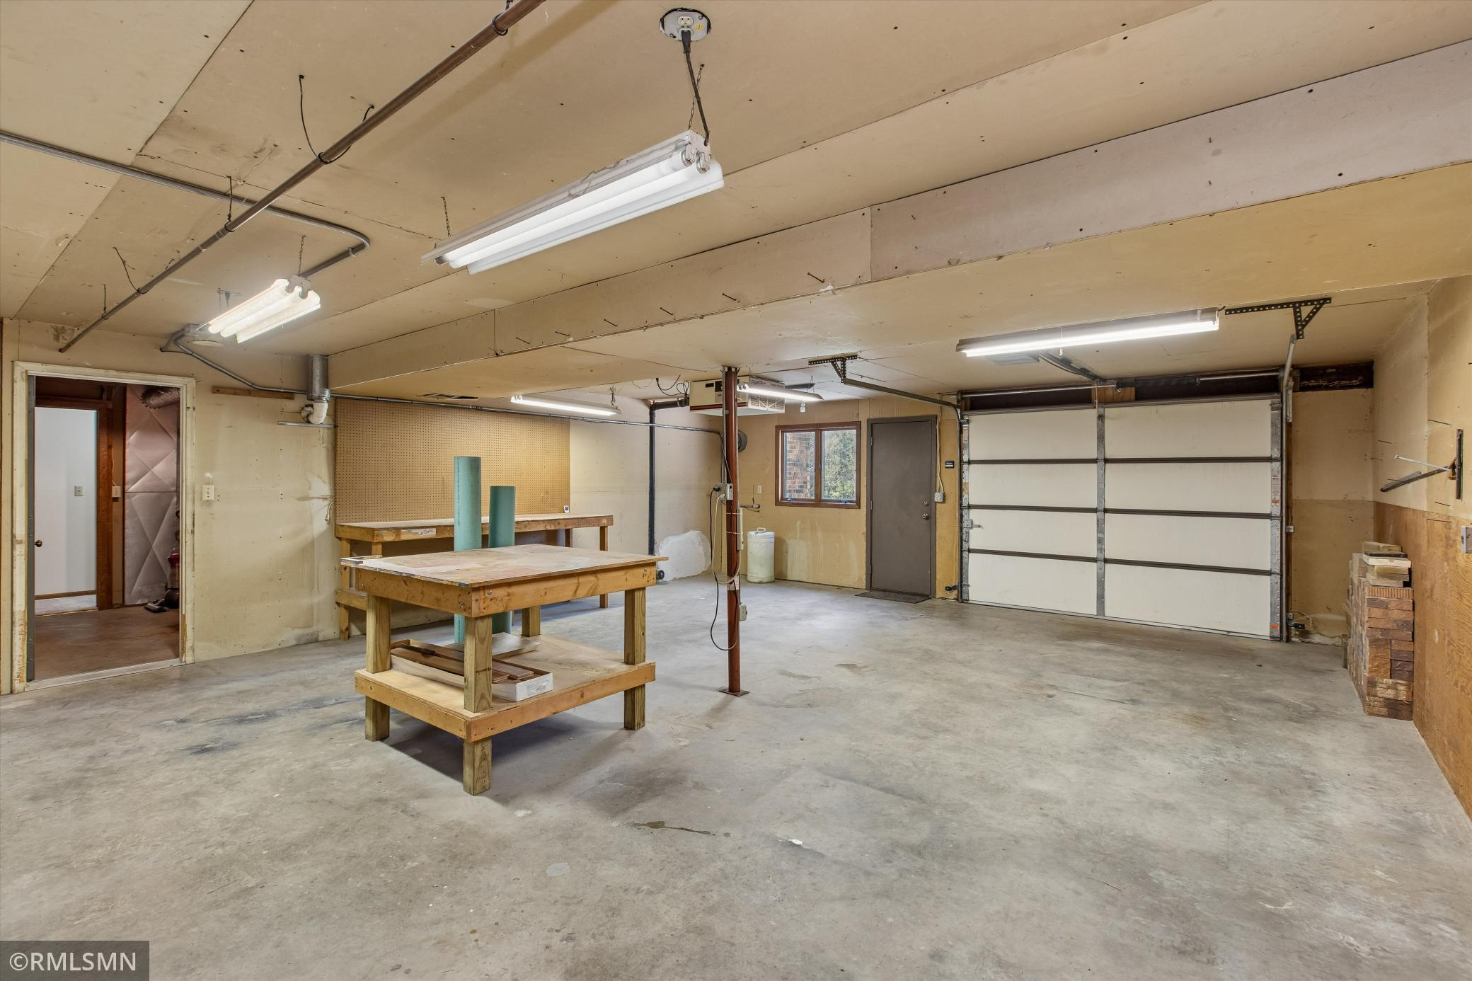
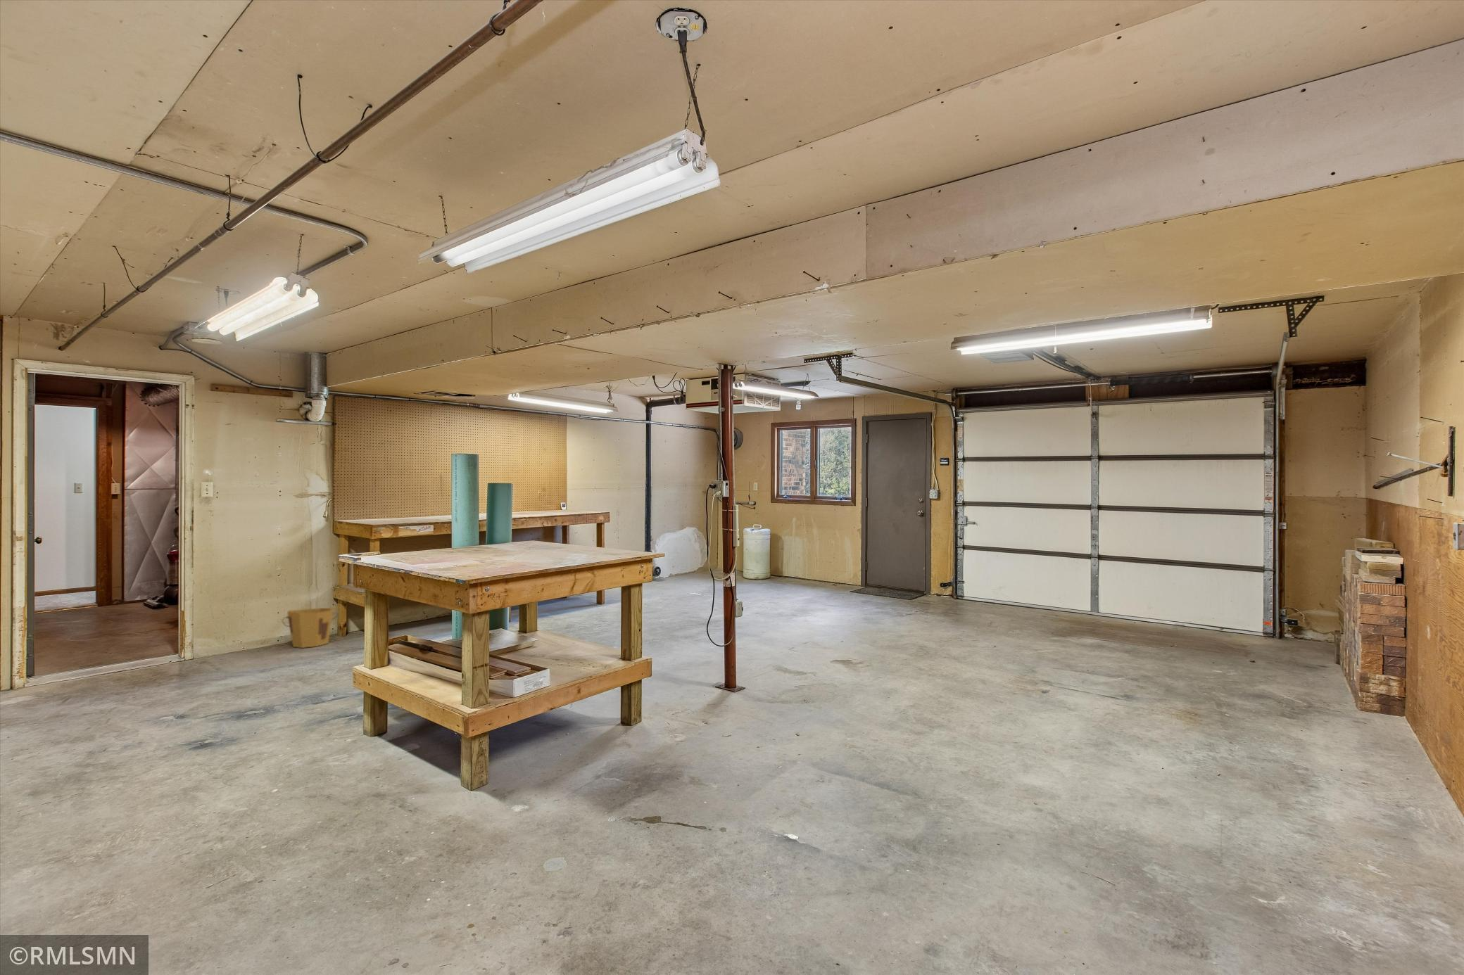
+ bucket (311, 626)
